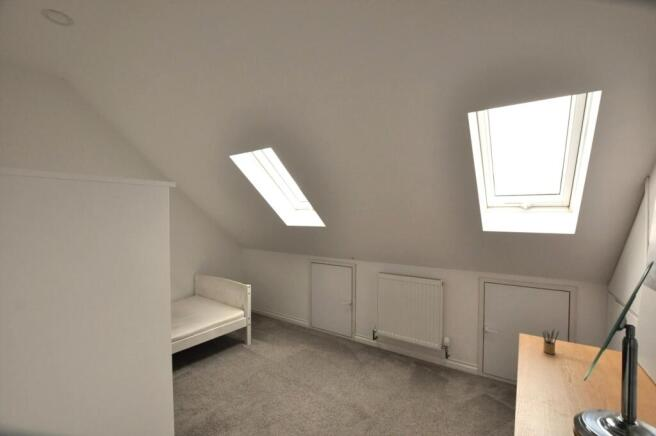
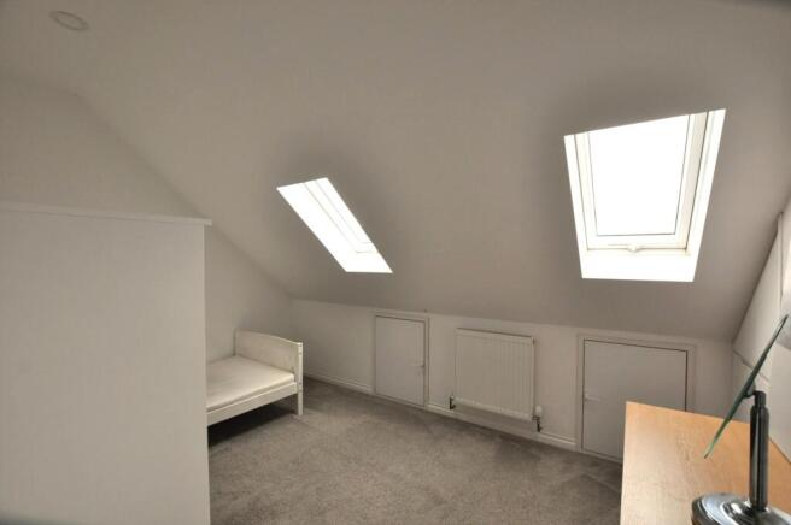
- pencil box (549, 340)
